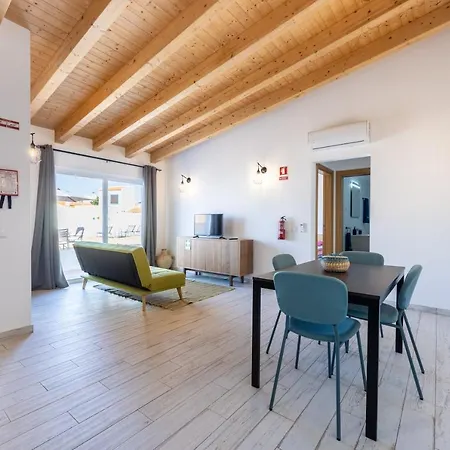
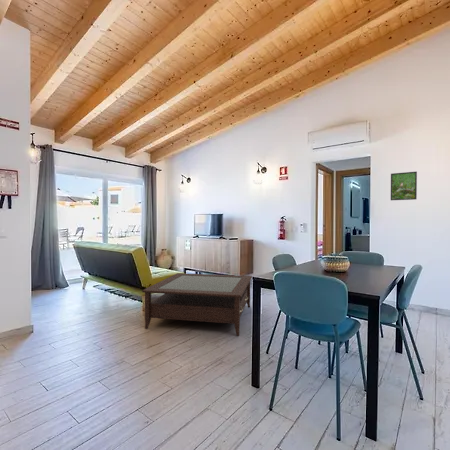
+ coffee table (203, 299)
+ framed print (403, 186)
